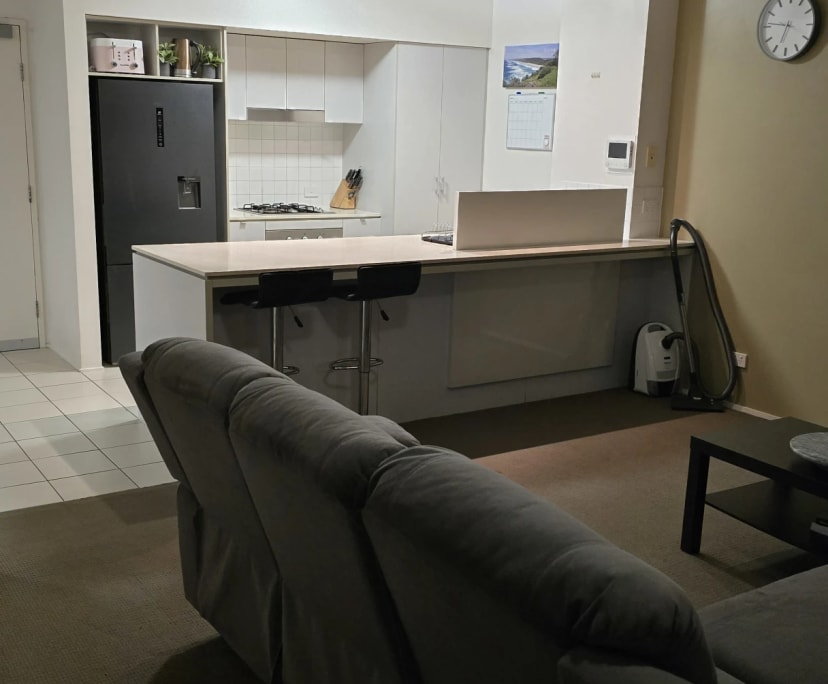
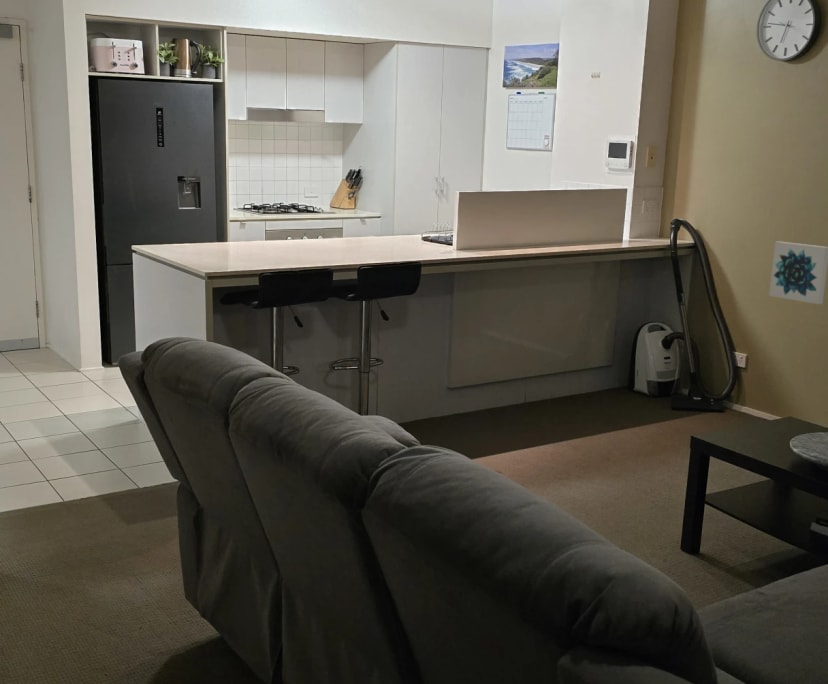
+ wall art (798, 272)
